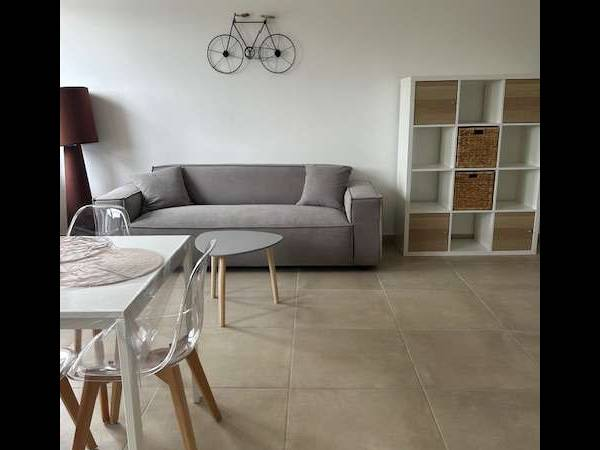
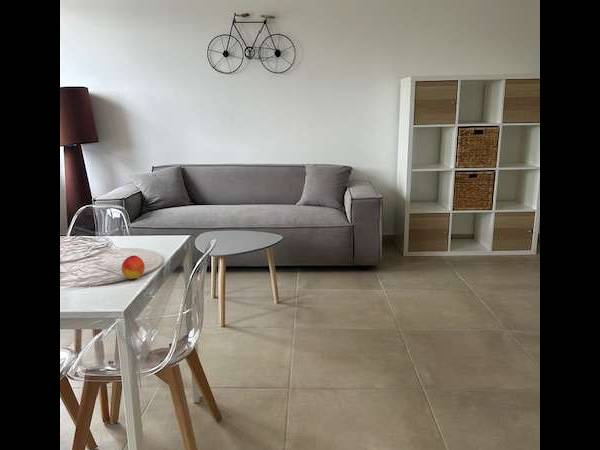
+ peach (133, 267)
